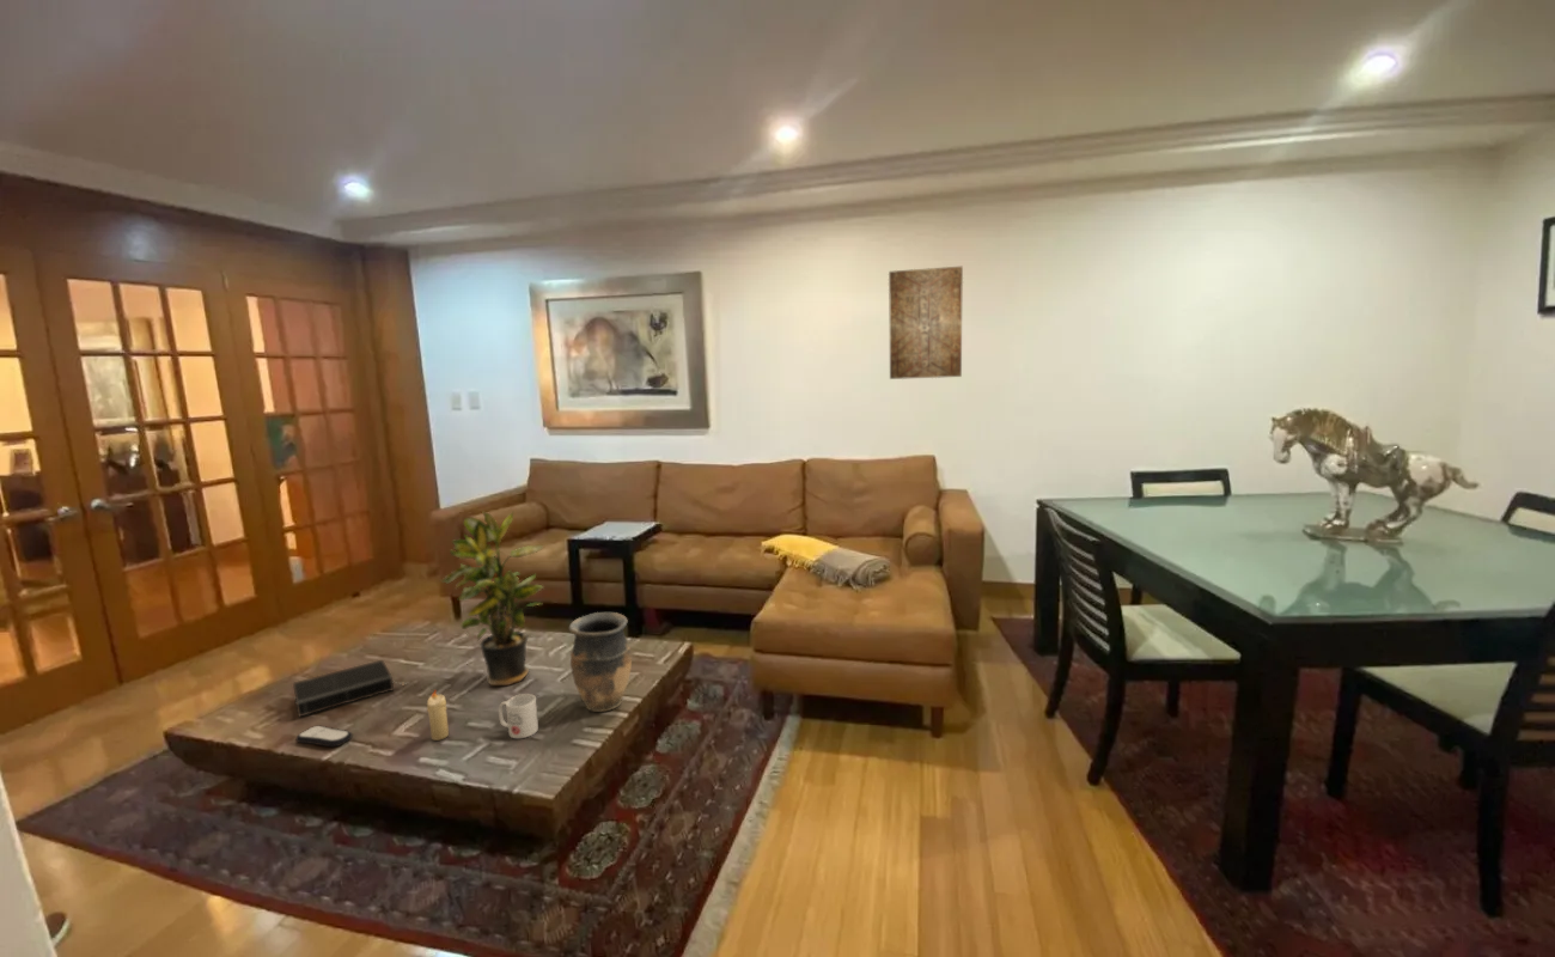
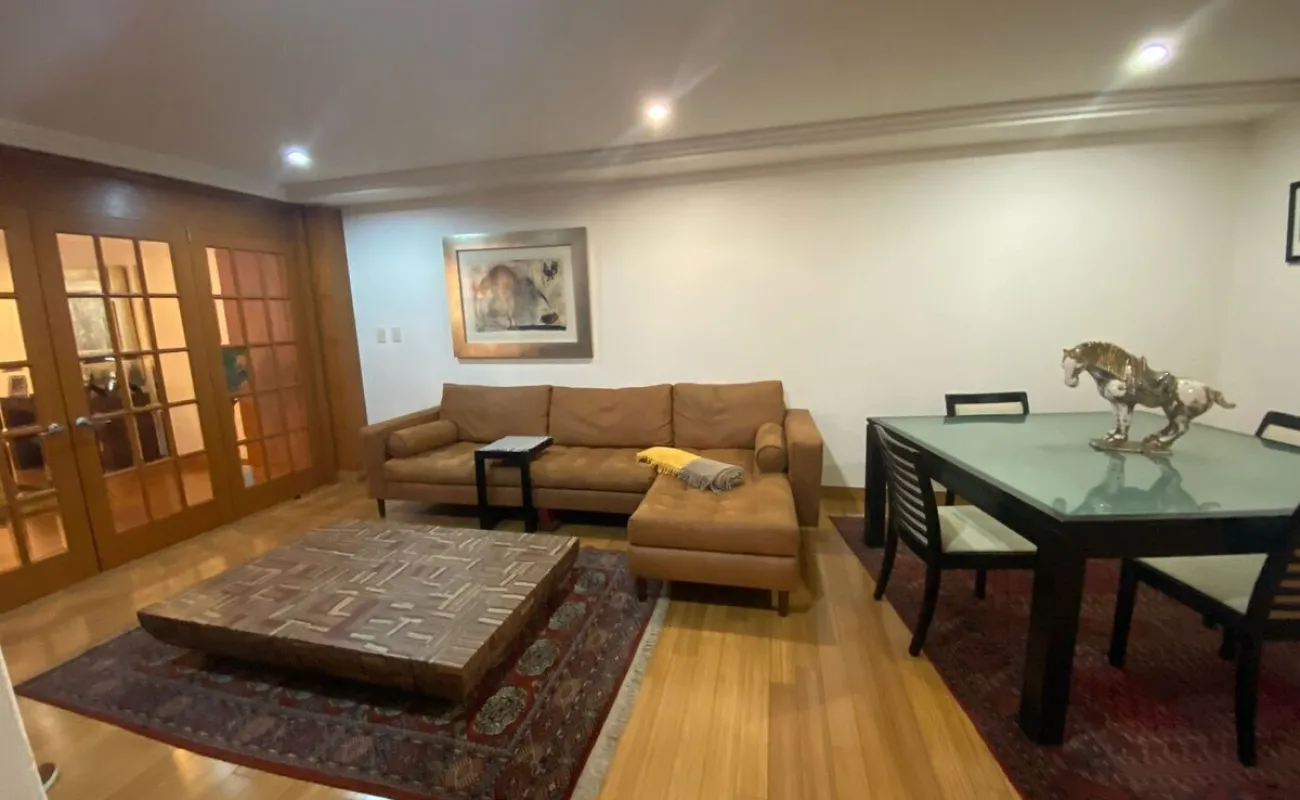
- book (352, 683)
- potted plant (494, 599)
- vase (602, 663)
- remote control (325, 736)
- candle (438, 713)
- wall art (925, 323)
- mug (517, 714)
